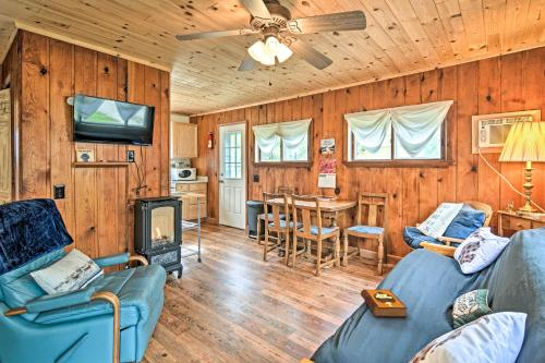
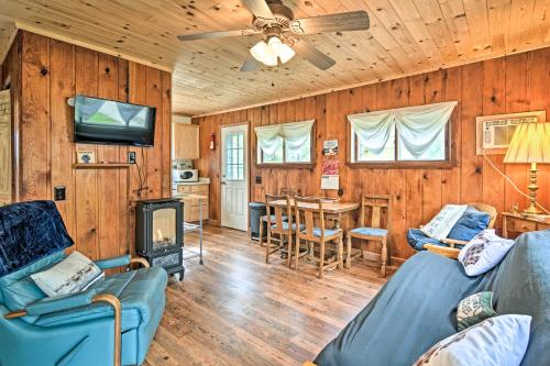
- hardback book (382, 302)
